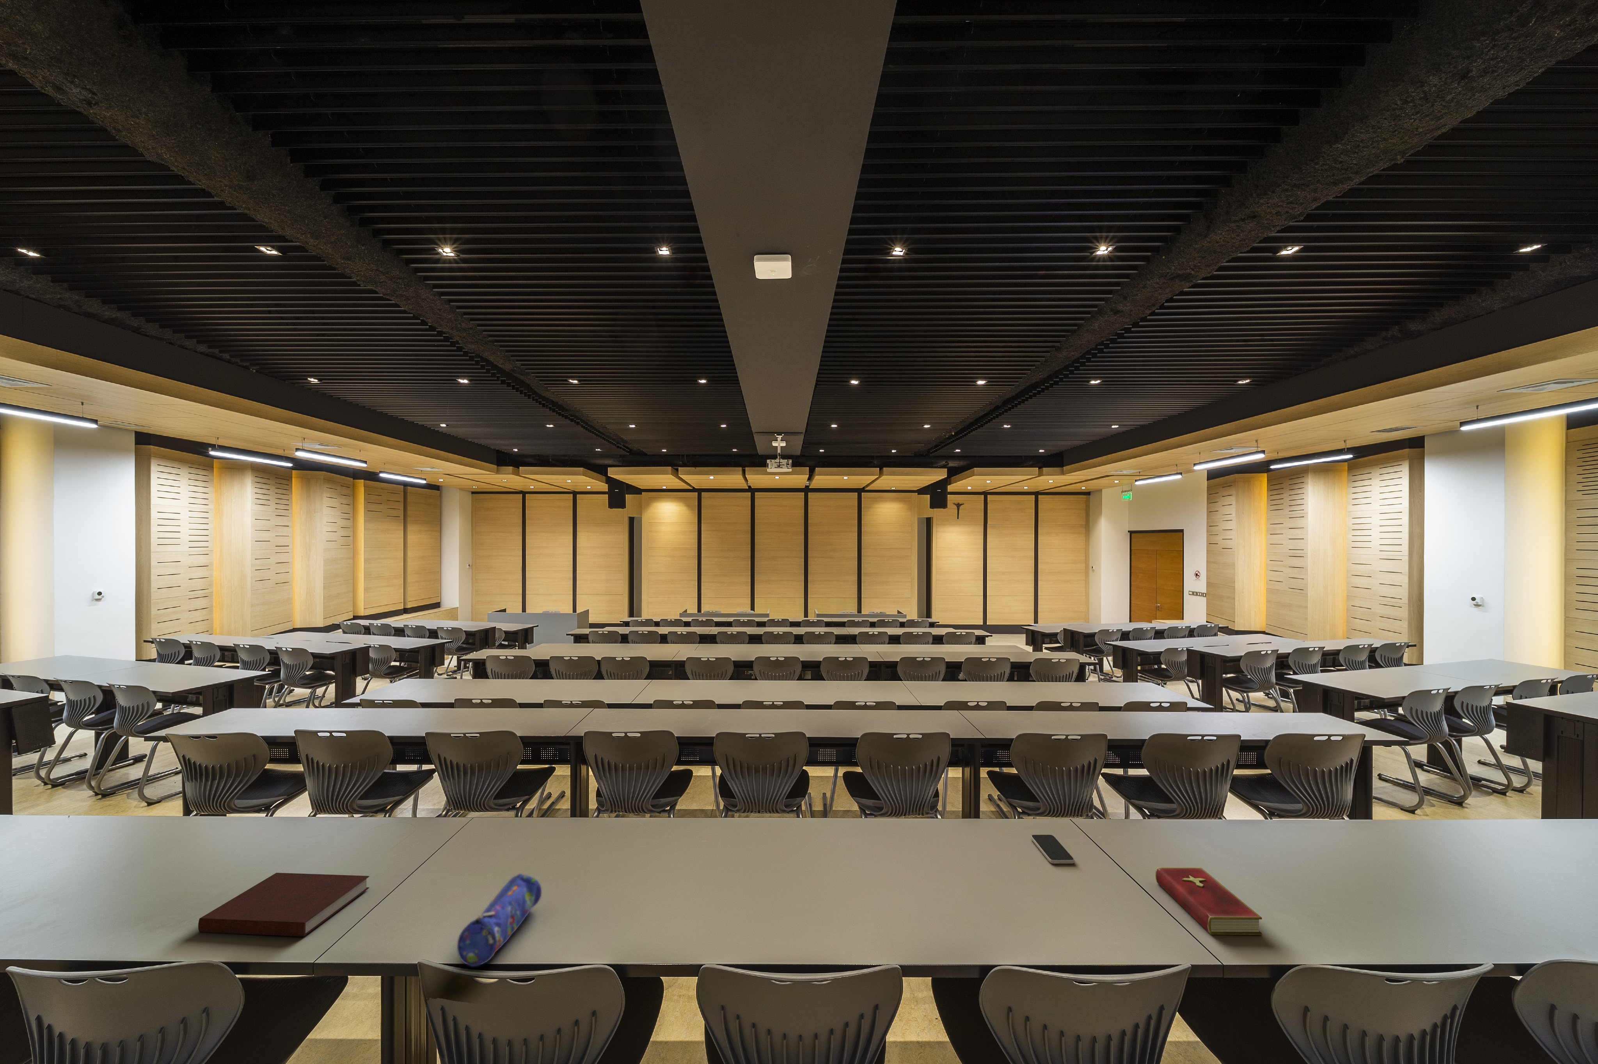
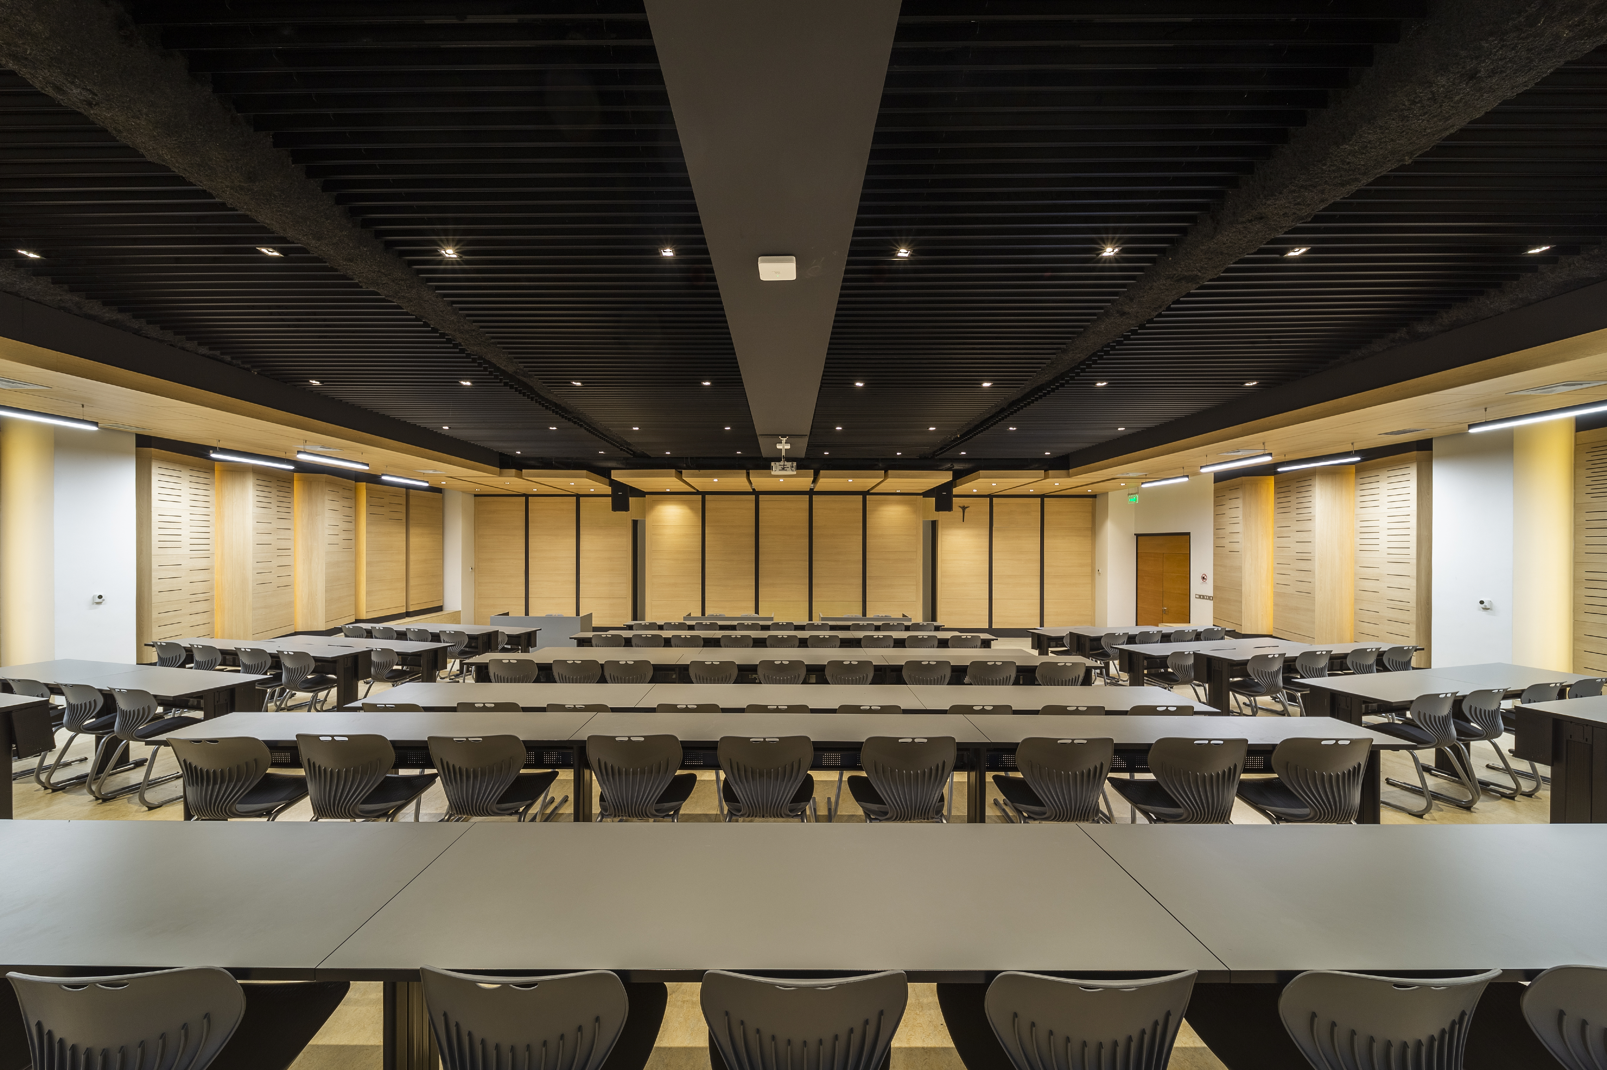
- smartphone (1051, 849)
- notebook (289, 902)
- pencil case (501, 914)
- hardcover book (1205, 898)
